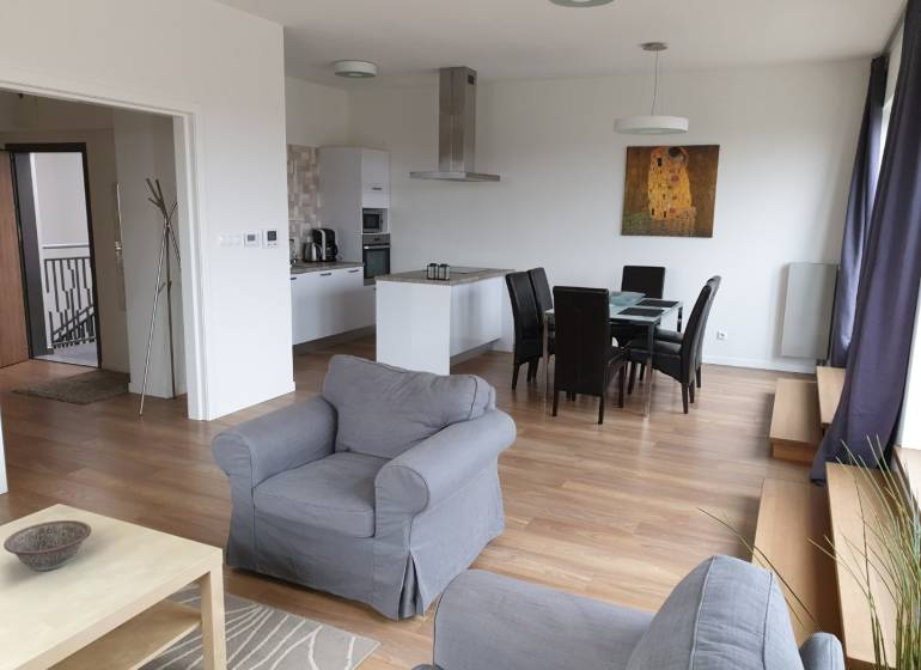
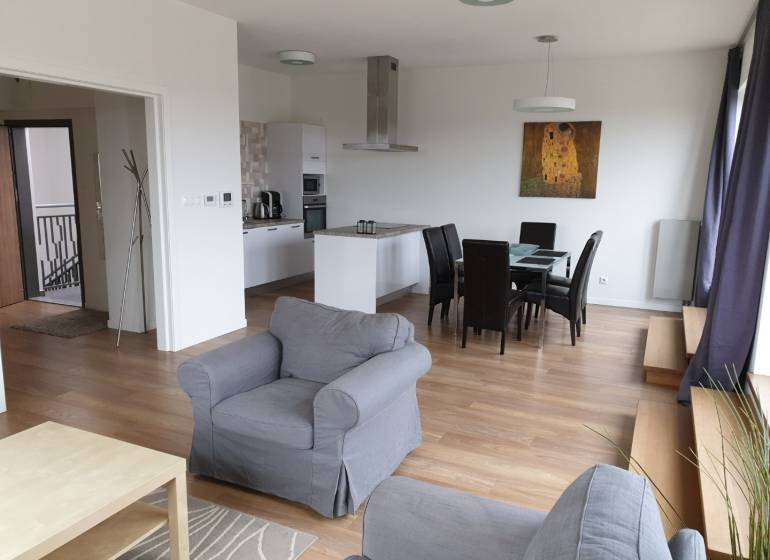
- decorative bowl (49, 549)
